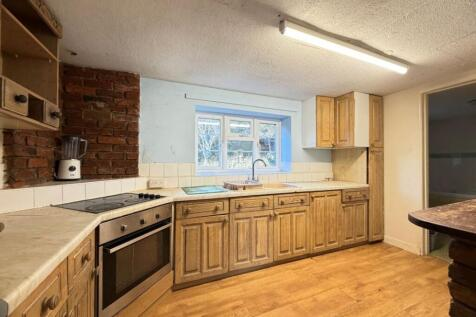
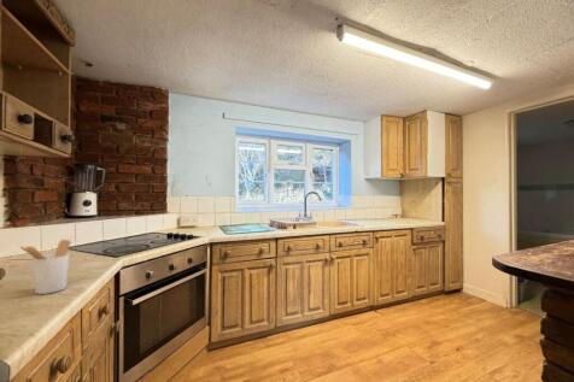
+ utensil holder (43, 266)
